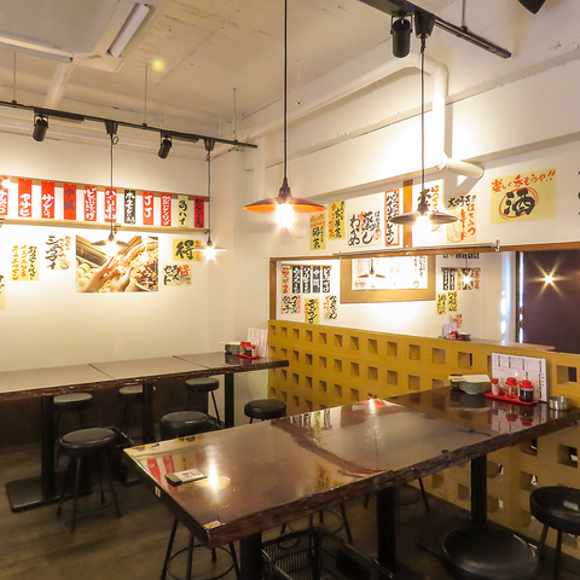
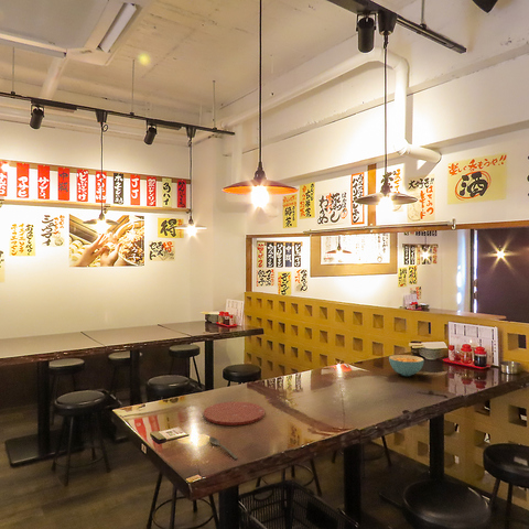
+ plate (234, 412)
+ spoon (223, 446)
+ cereal bowl (406, 366)
